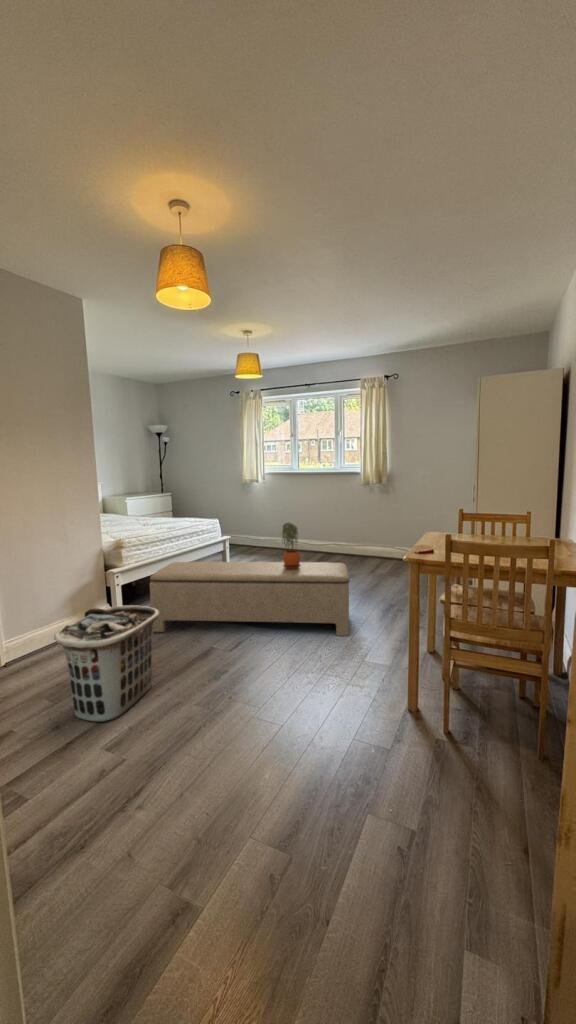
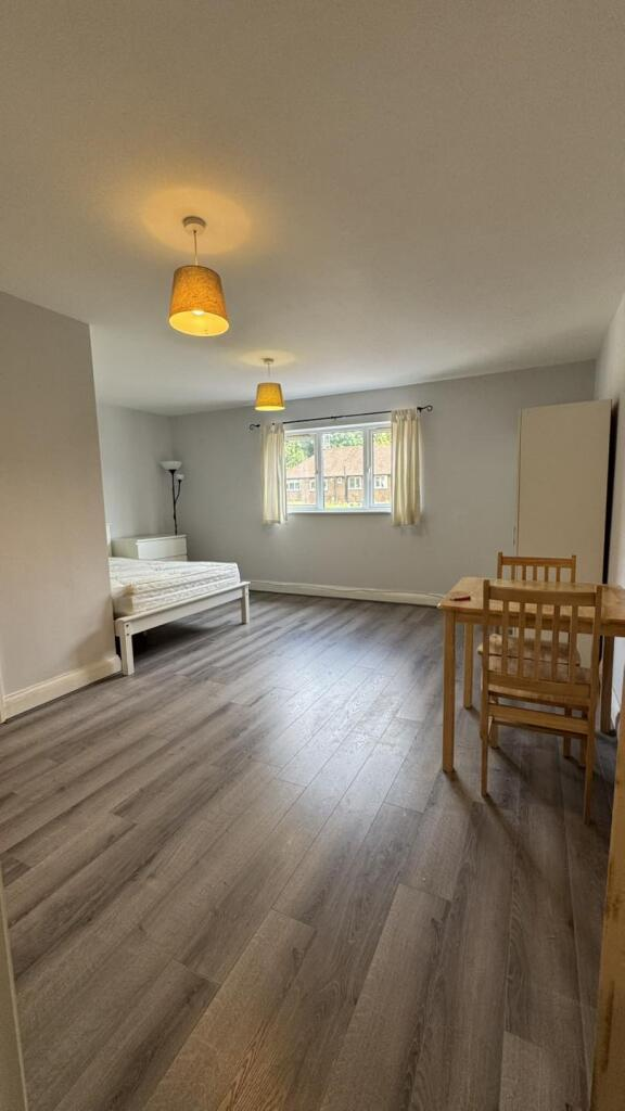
- bench (252, 595)
- clothes hamper (112, 652)
- potted plant (289, 545)
